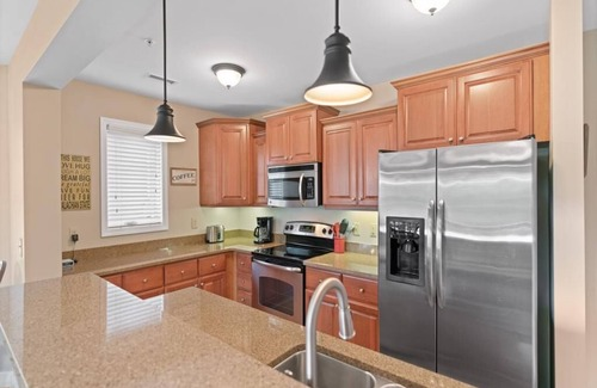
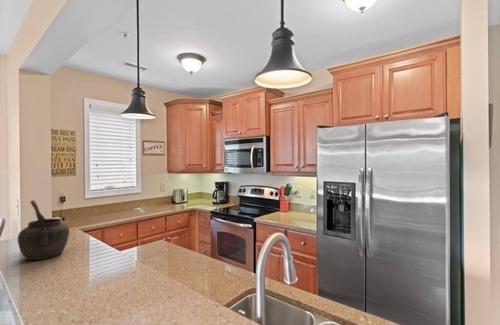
+ kettle (42, 228)
